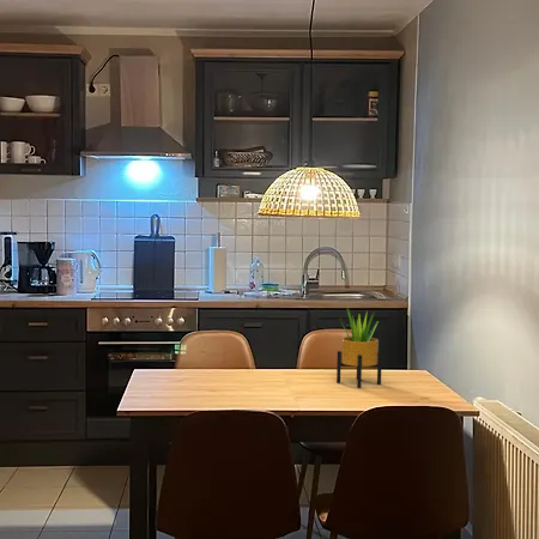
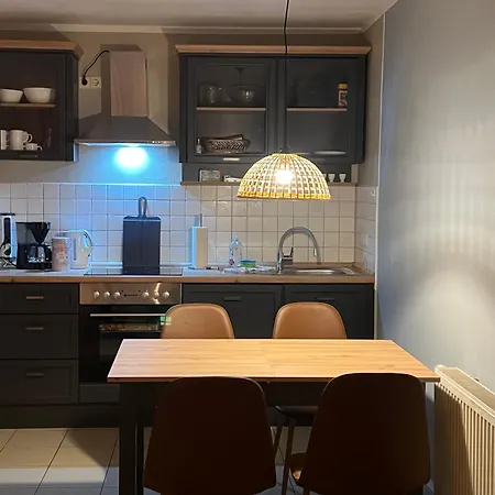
- potted plant (359, 345)
